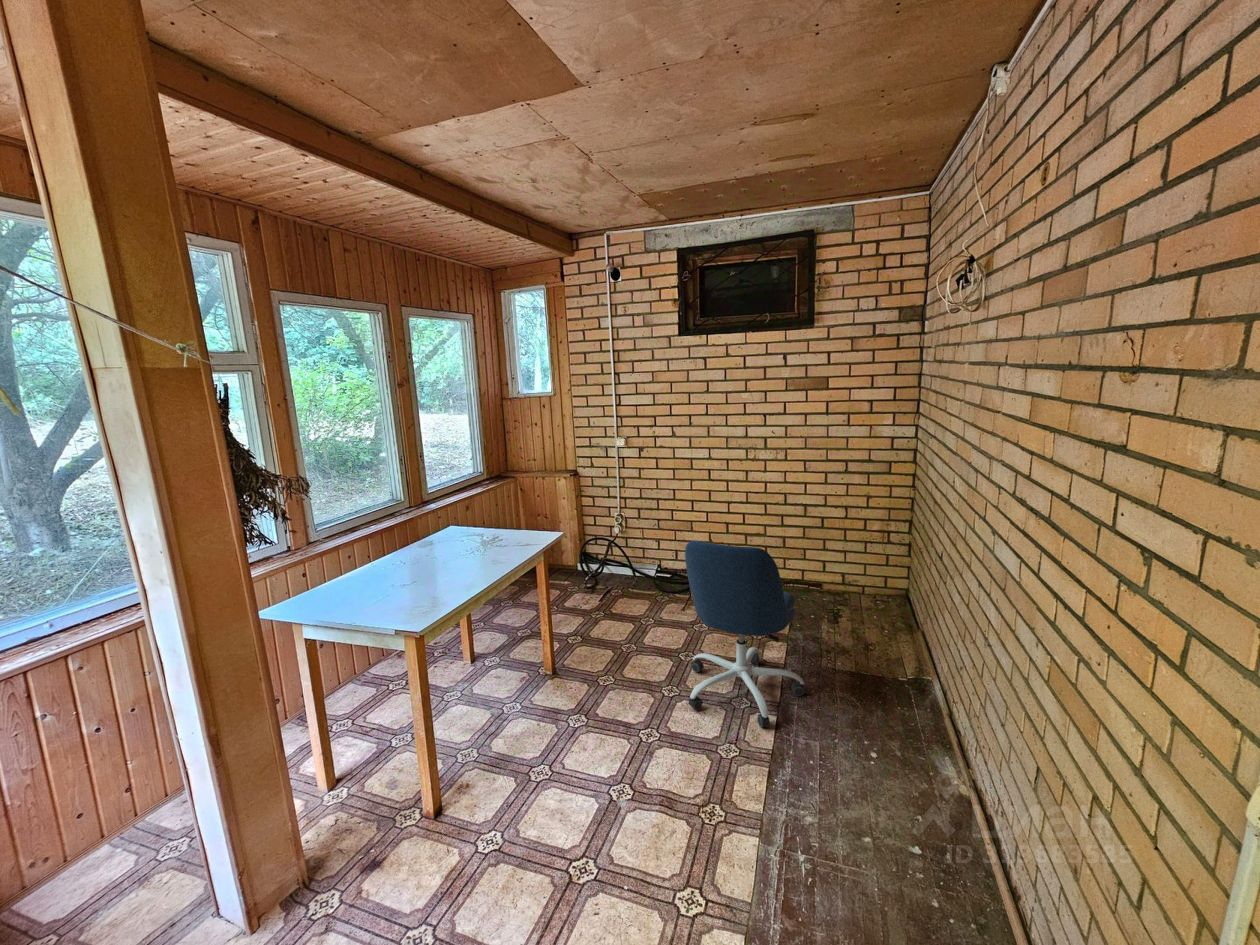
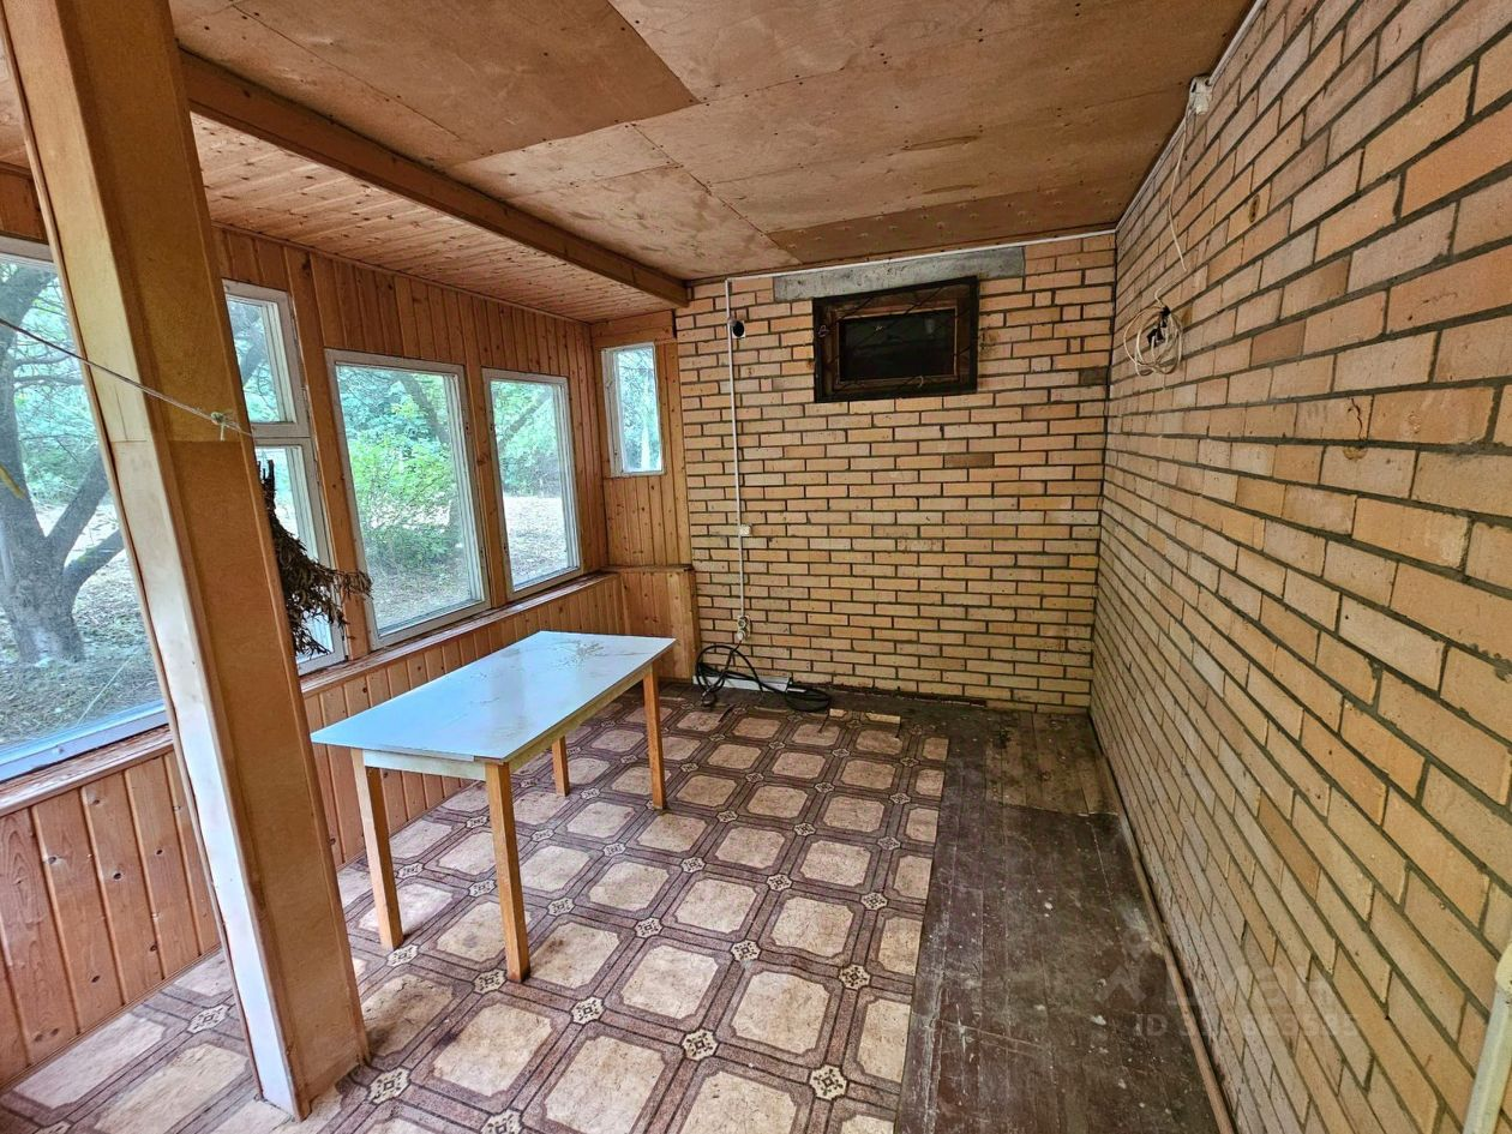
- office chair (741, 611)
